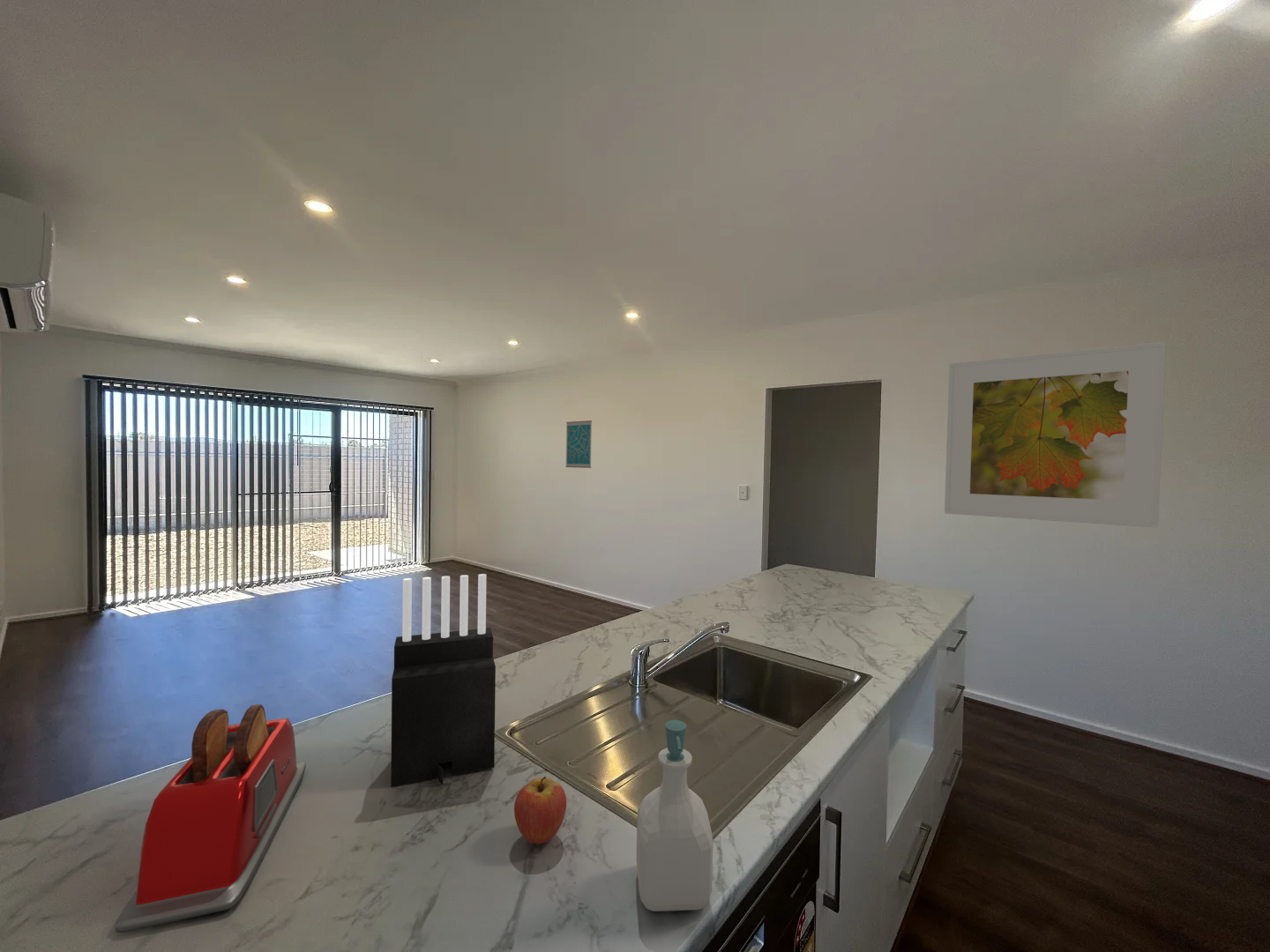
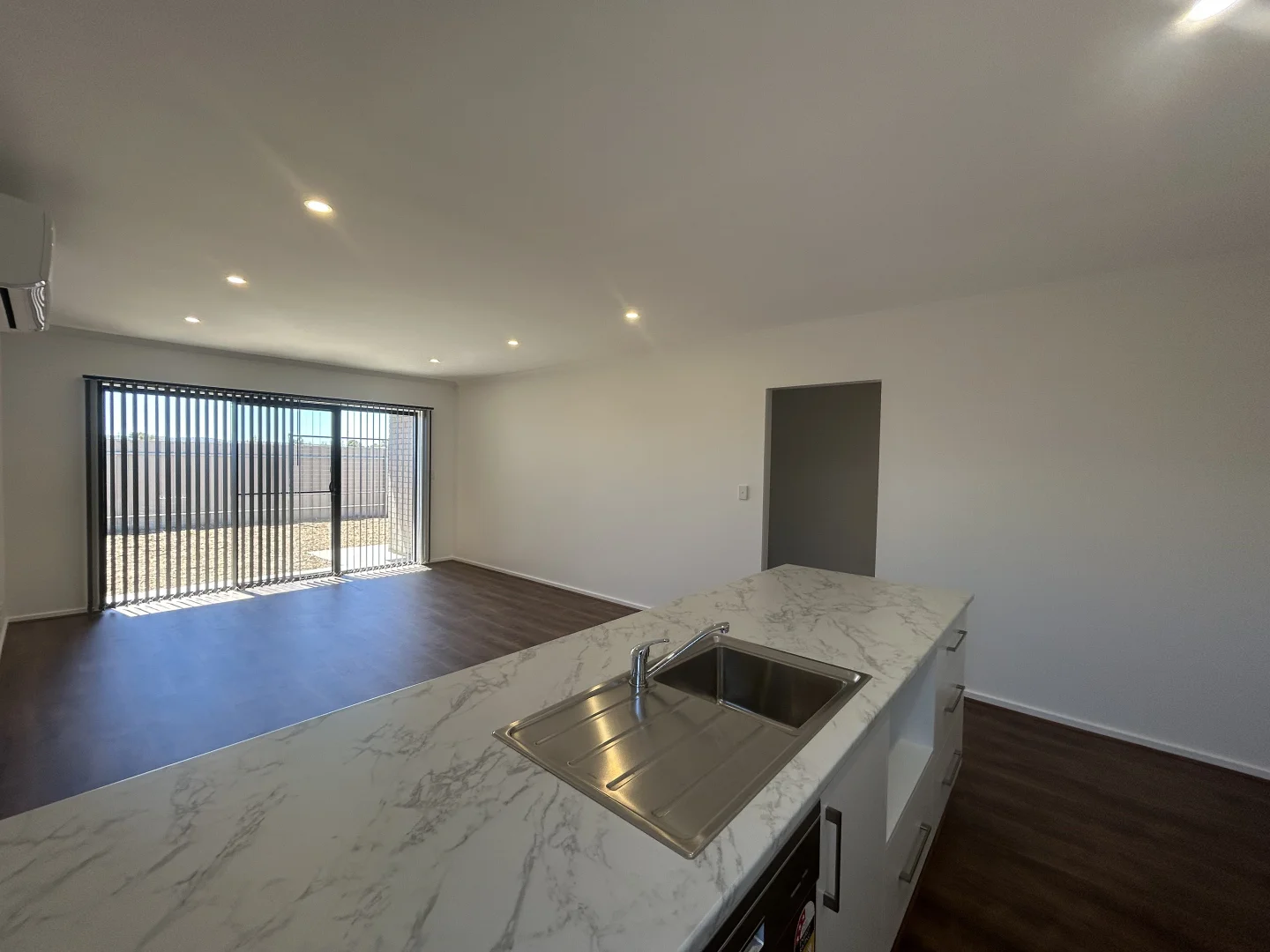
- wall art (578, 444)
- knife block (444, 673)
- fruit (541, 806)
- toaster (230, 772)
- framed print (1042, 436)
- soap bottle (674, 806)
